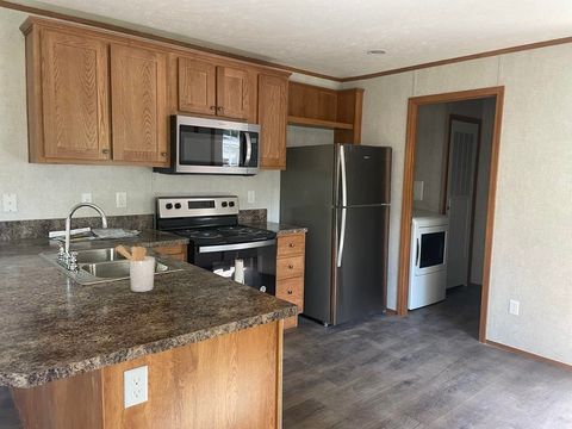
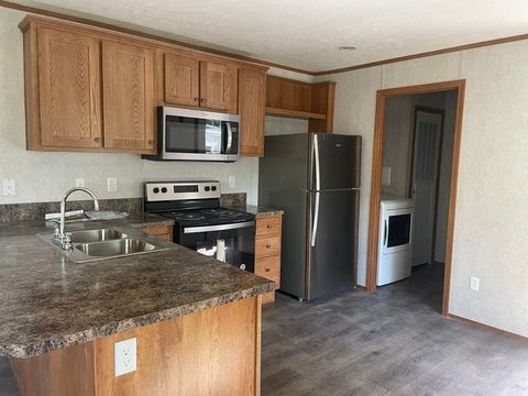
- utensil holder (135, 266)
